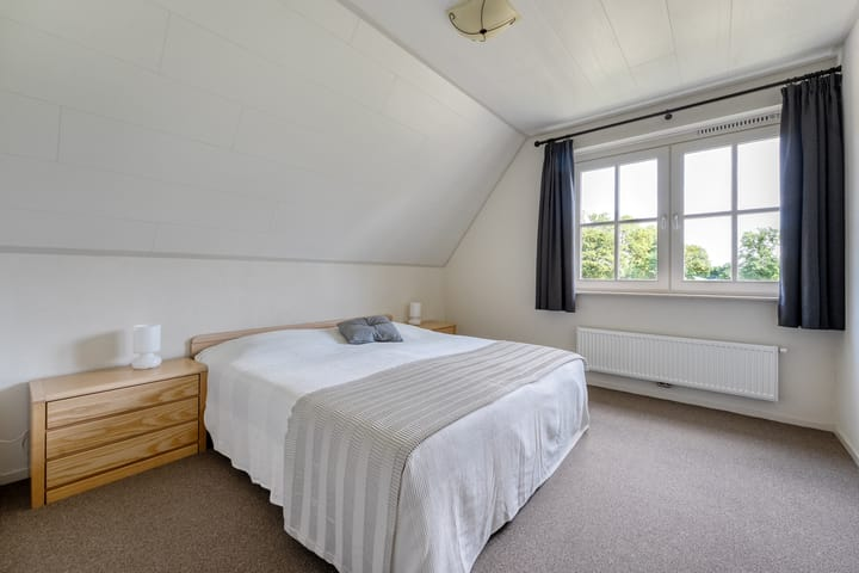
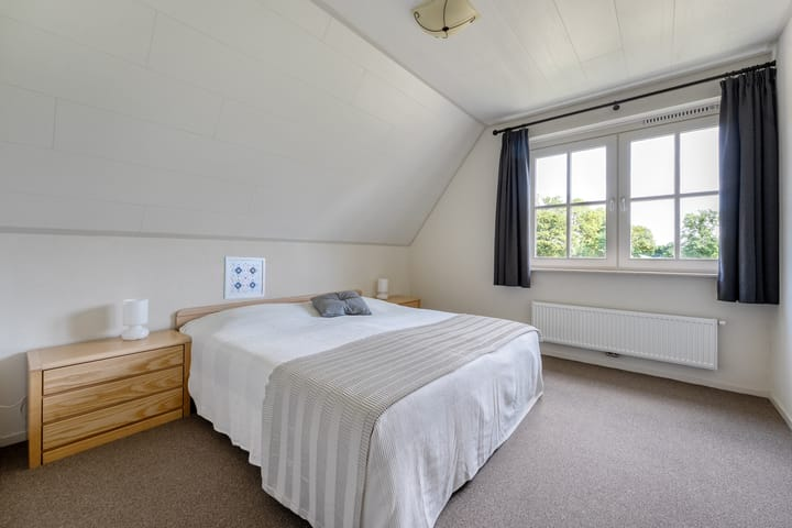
+ wall art (245, 277)
